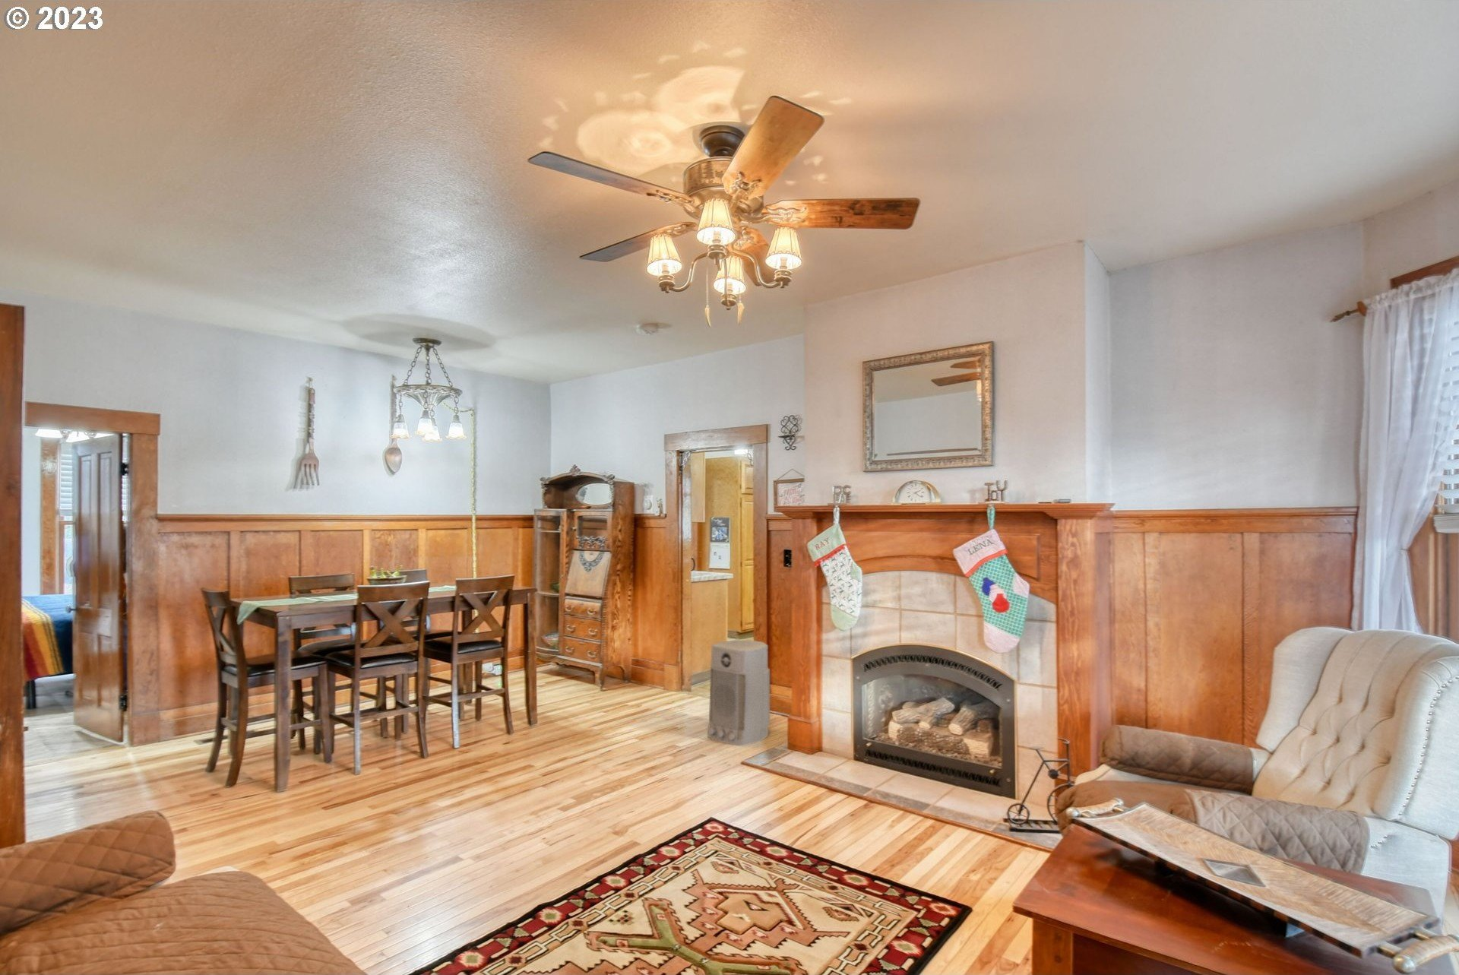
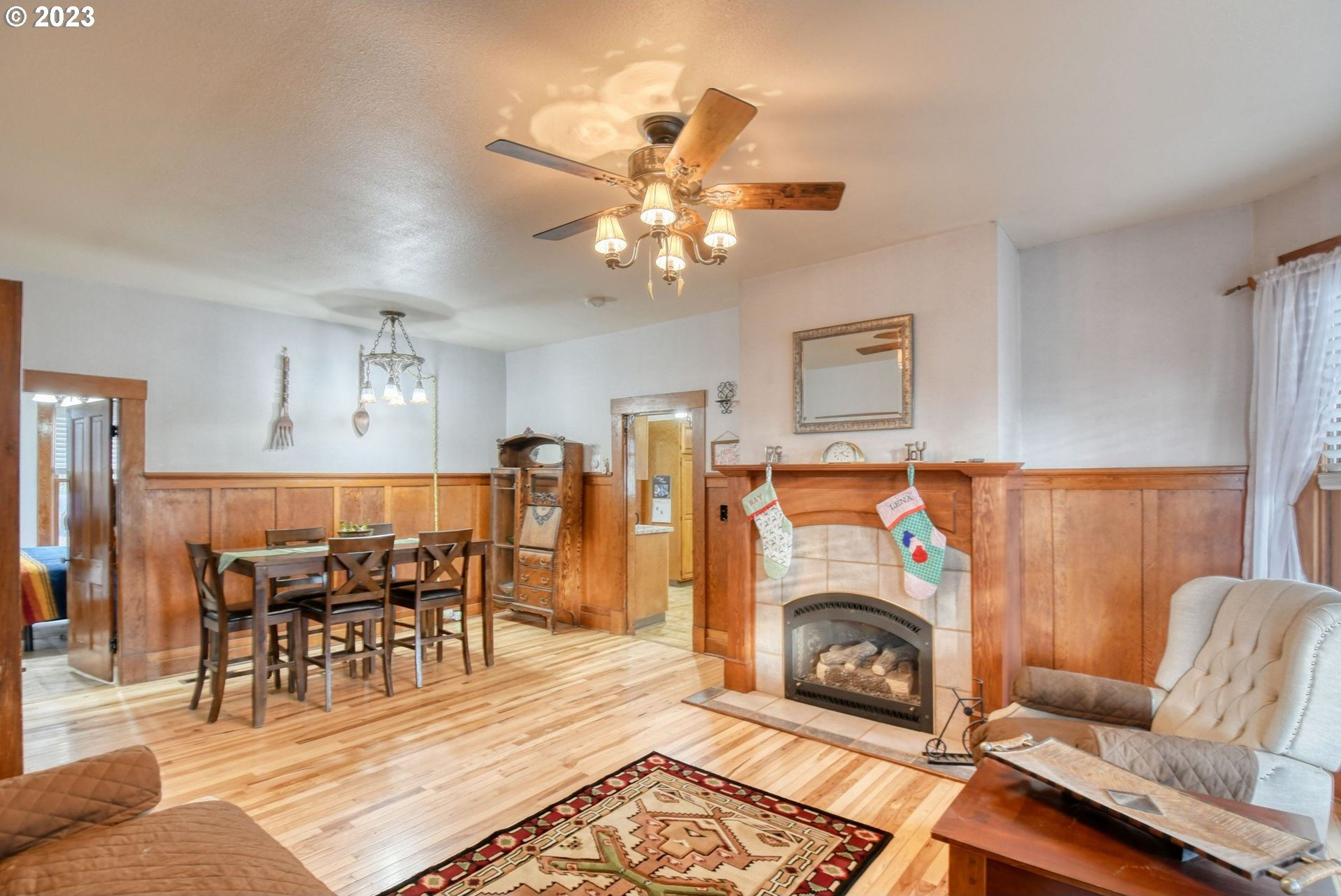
- air purifier (741, 689)
